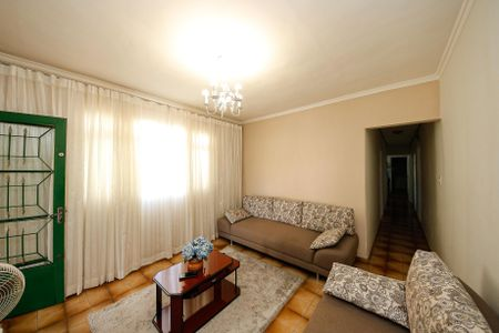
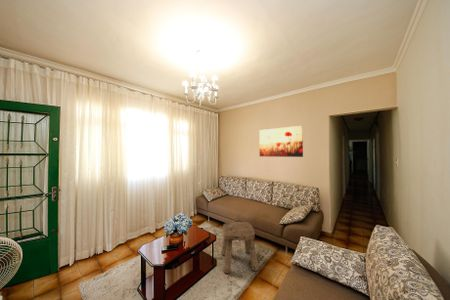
+ wall art (279, 142)
+ stool (238, 239)
